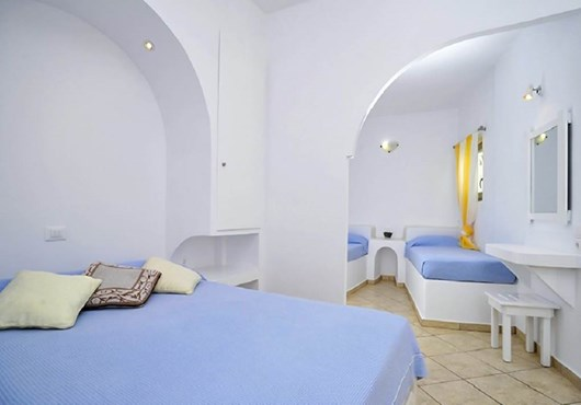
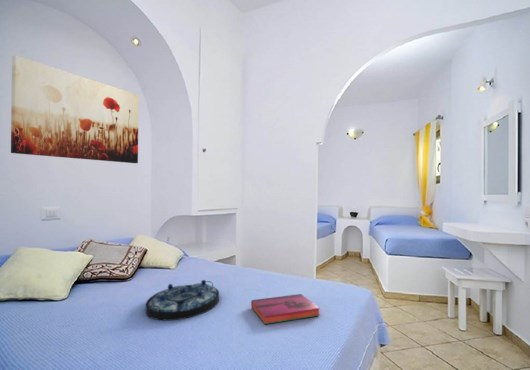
+ serving tray (184, 296)
+ hardback book (284, 307)
+ wall art (86, 118)
